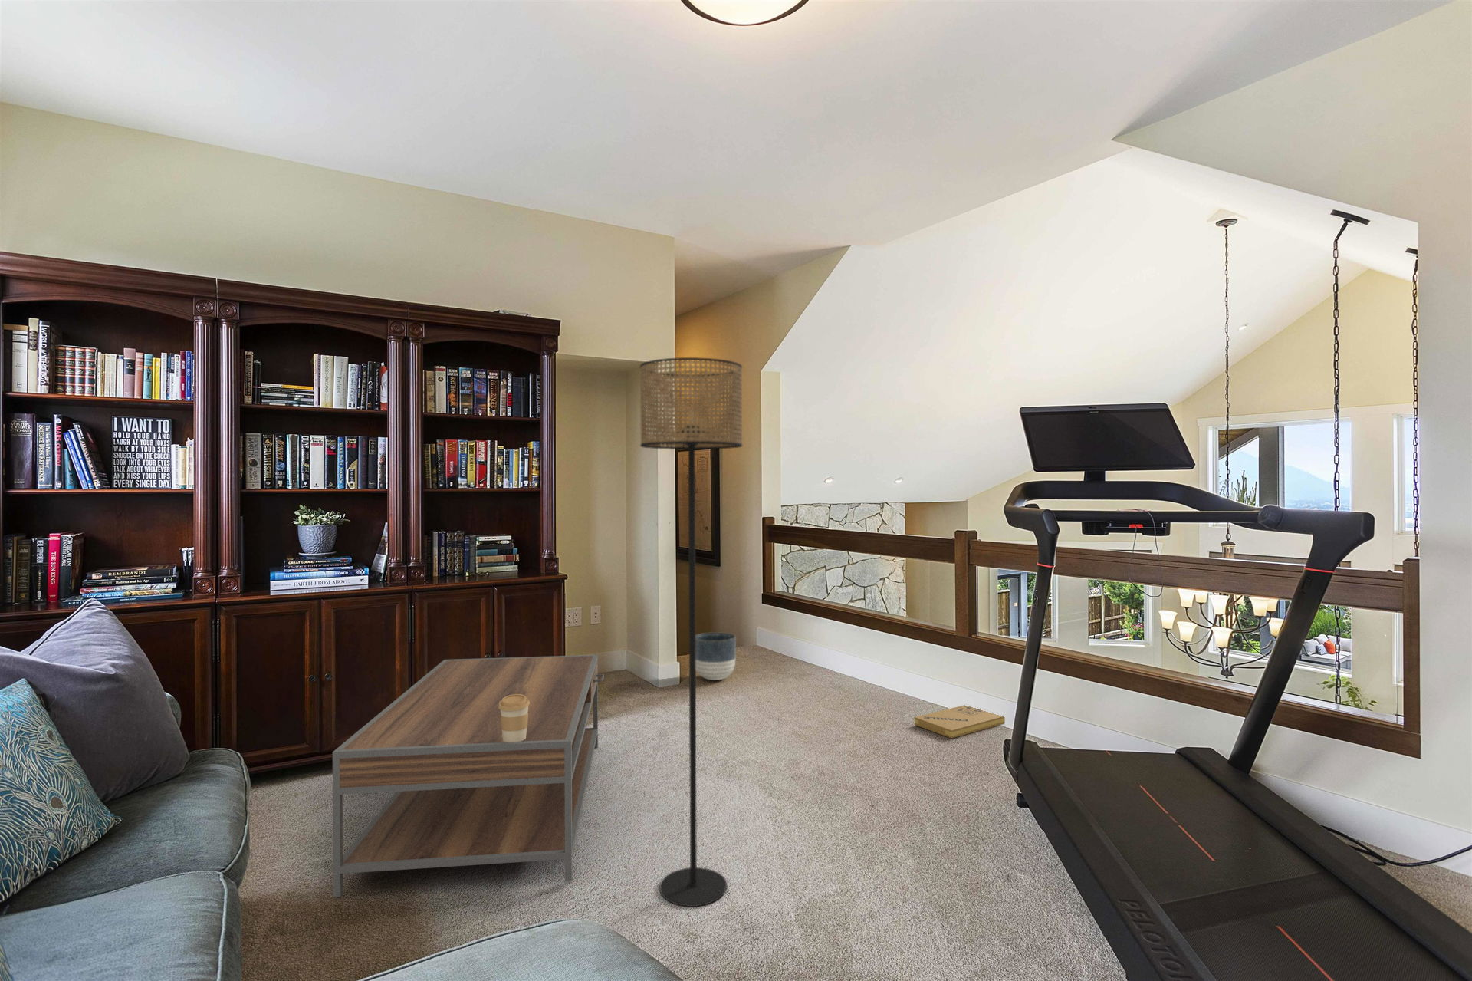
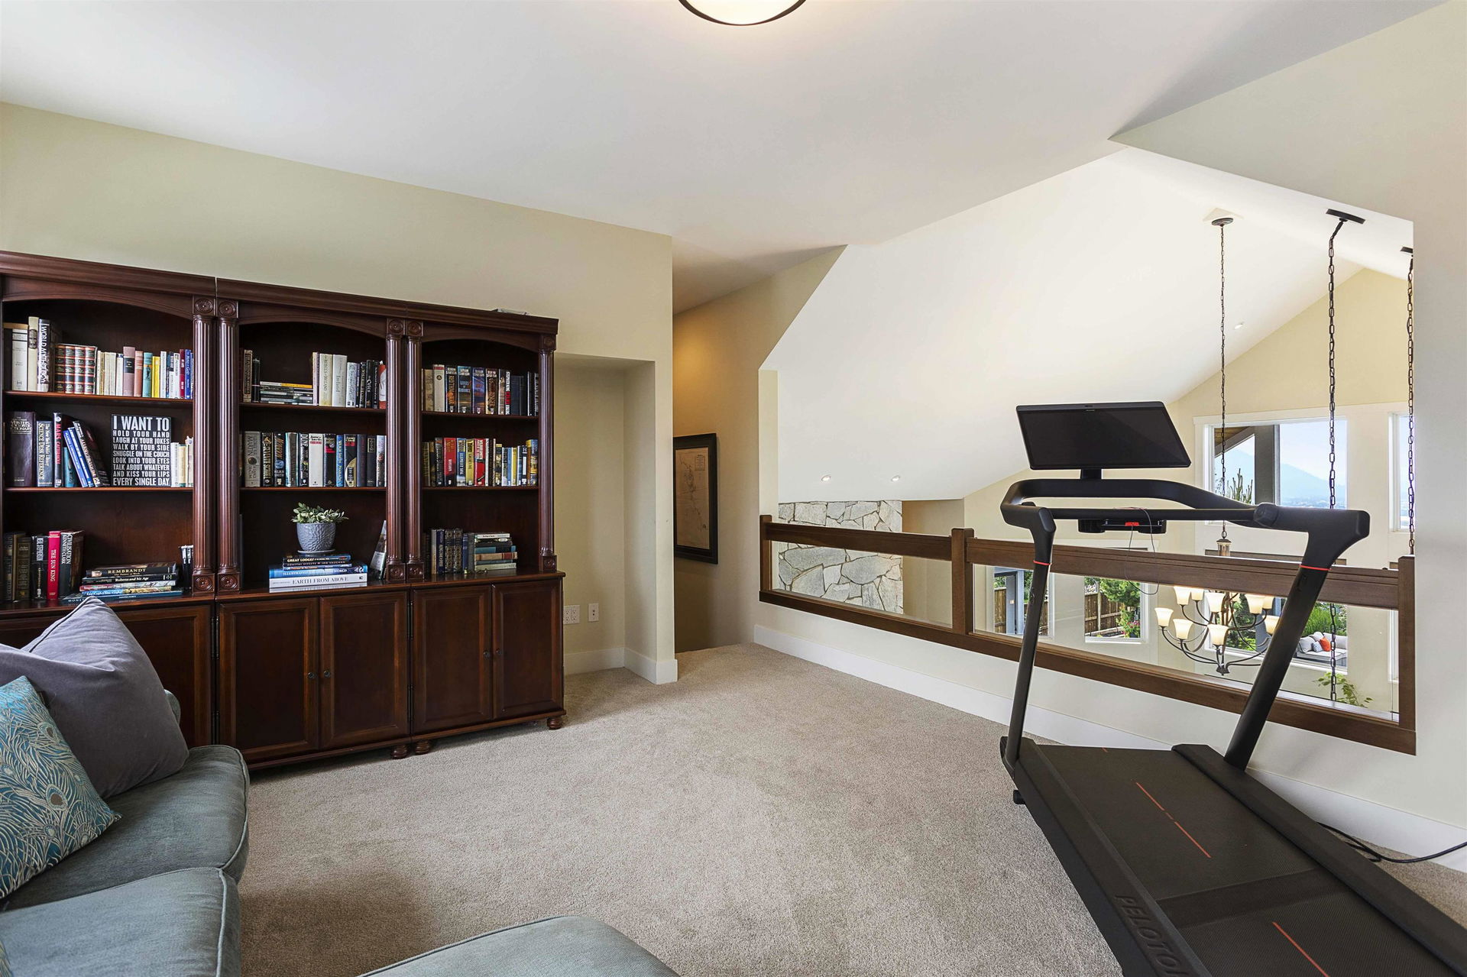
- coffee cup (513, 718)
- floor lamp (693, 626)
- cardboard box (959, 720)
- coffee table (500, 748)
- planter (715, 657)
